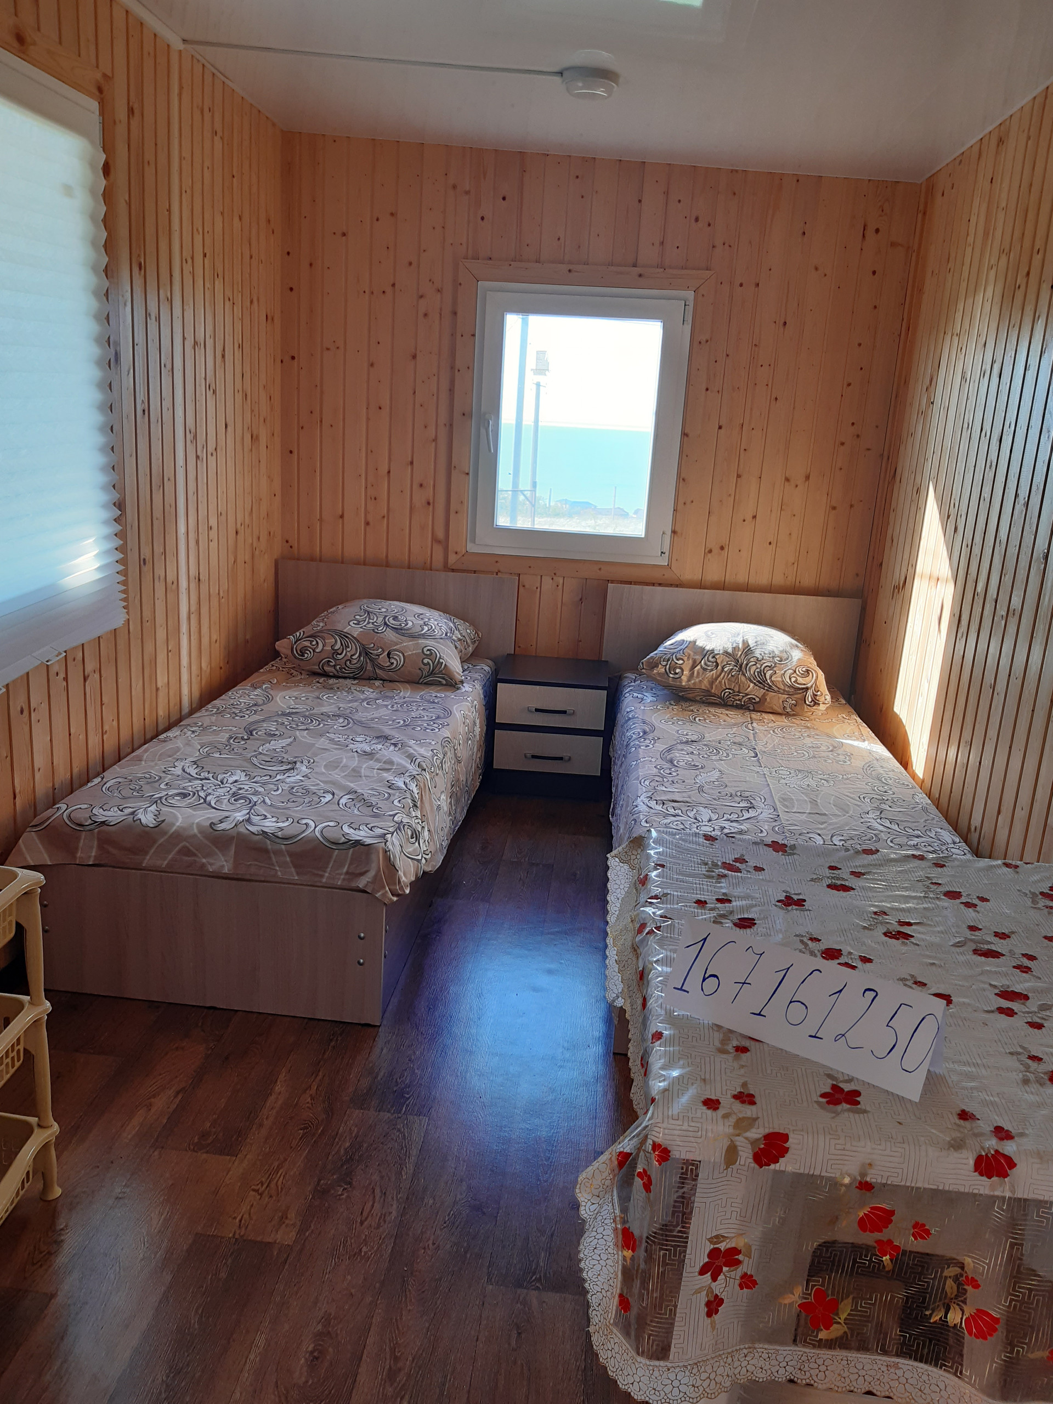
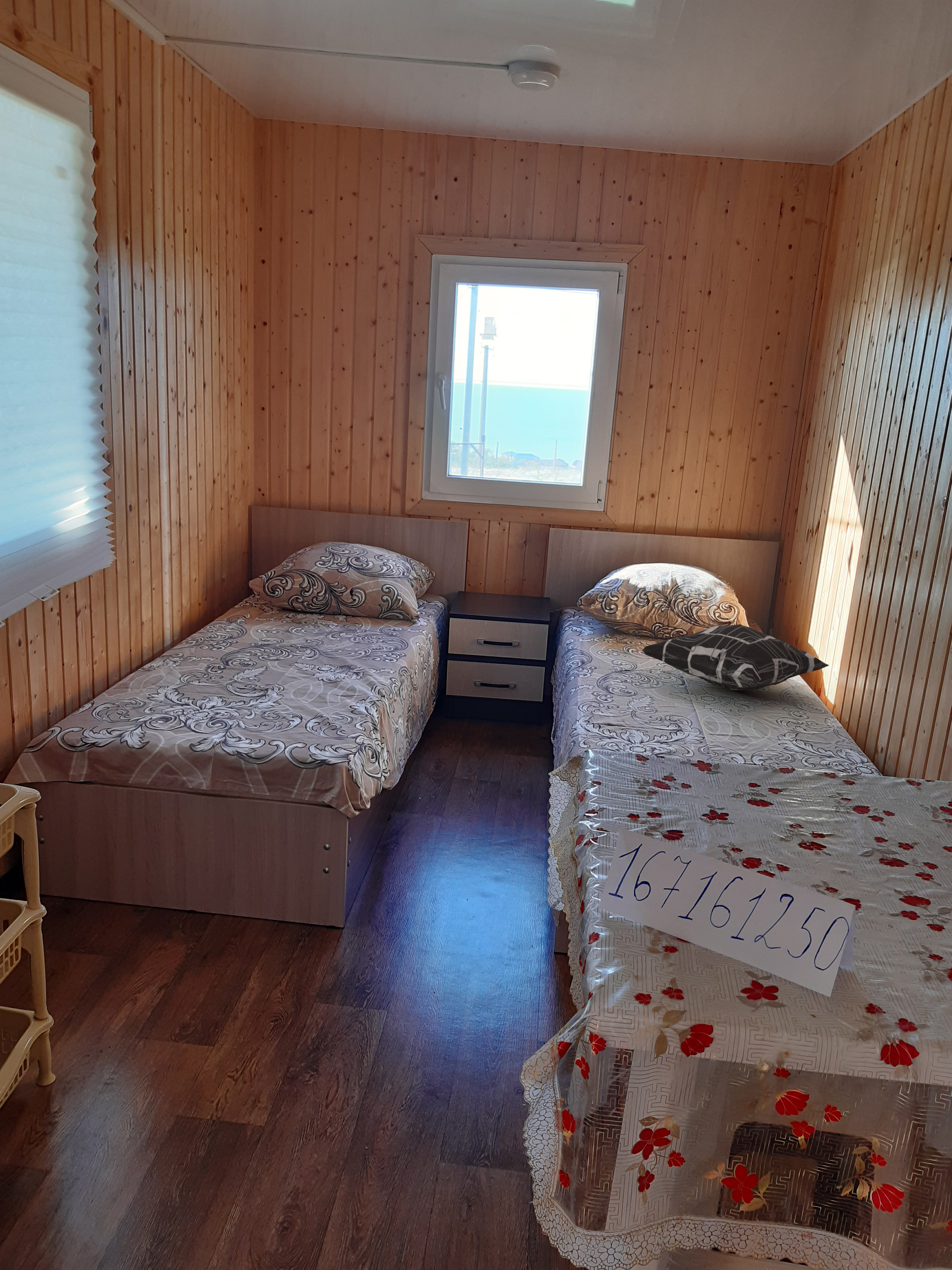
+ decorative pillow (734, 656)
